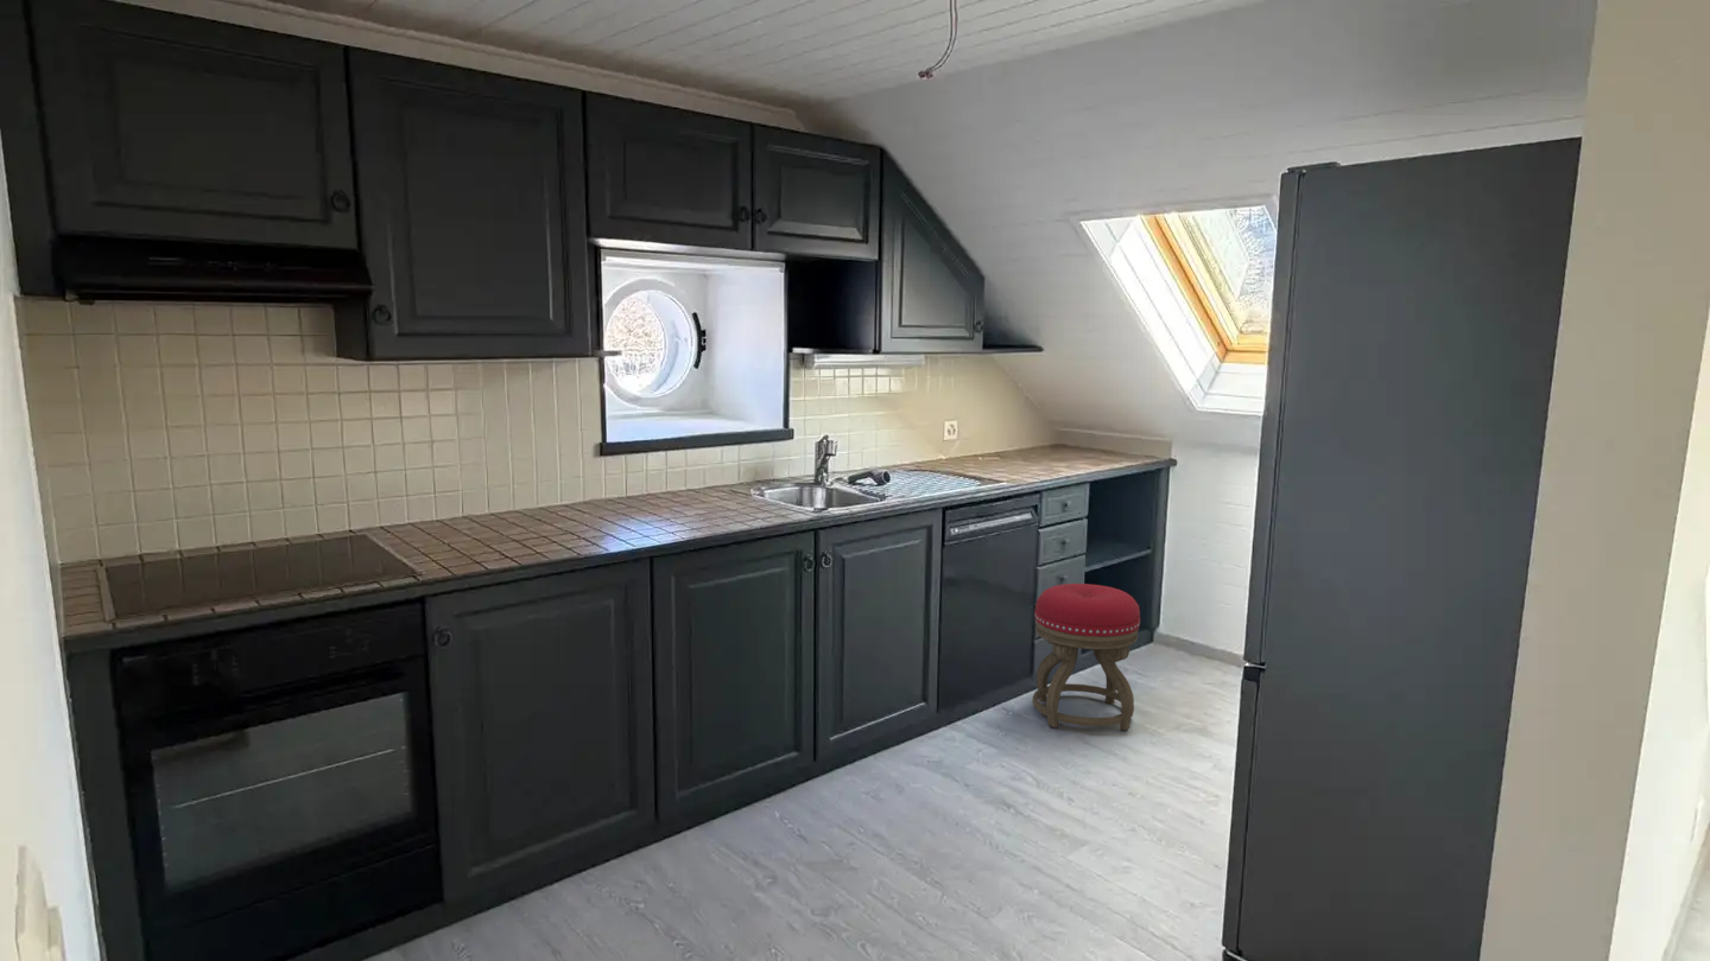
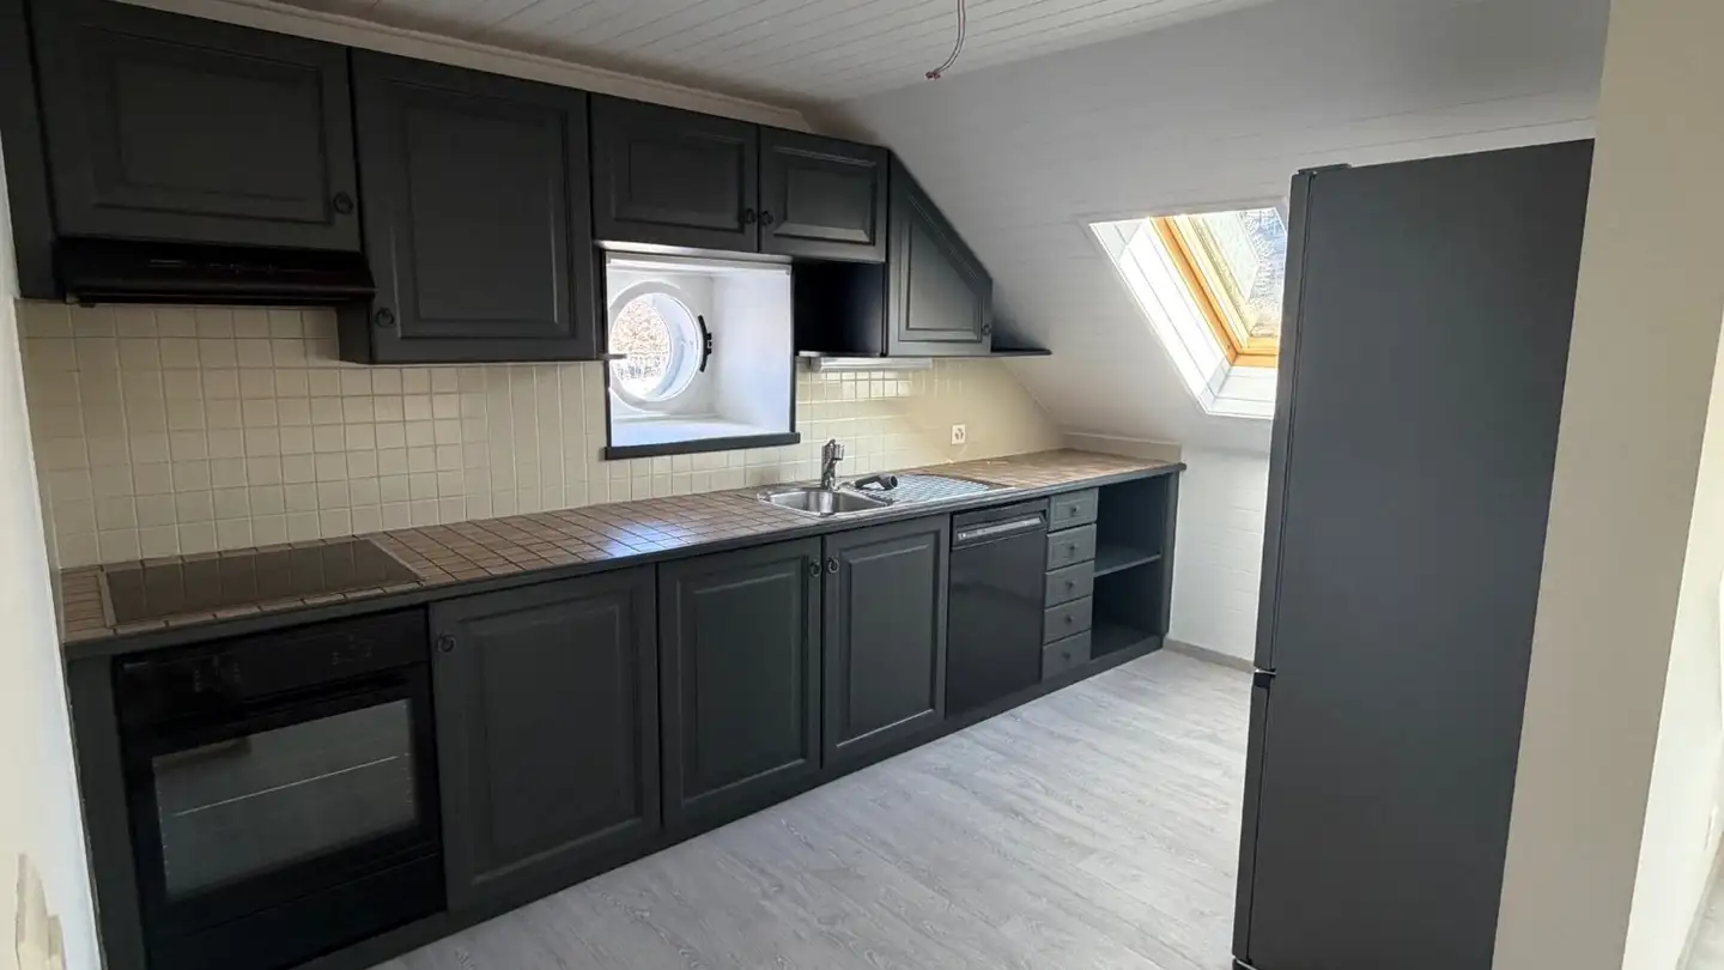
- stool (1084, 648)
